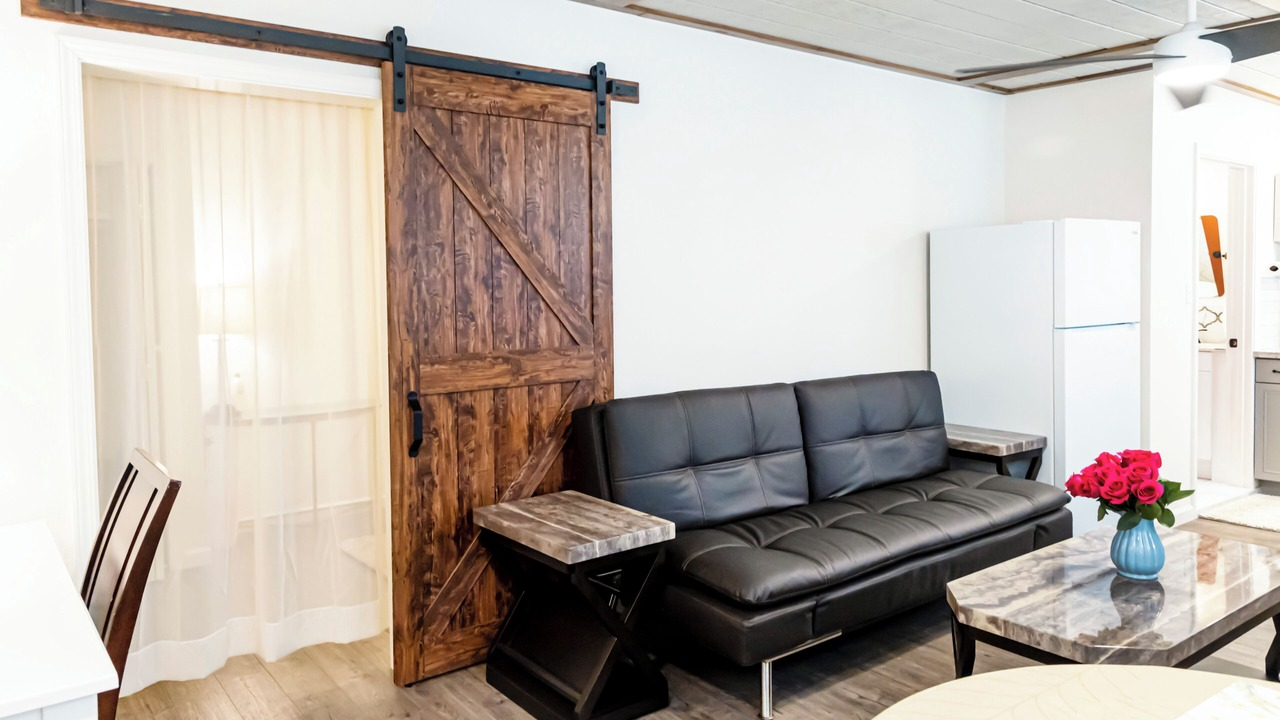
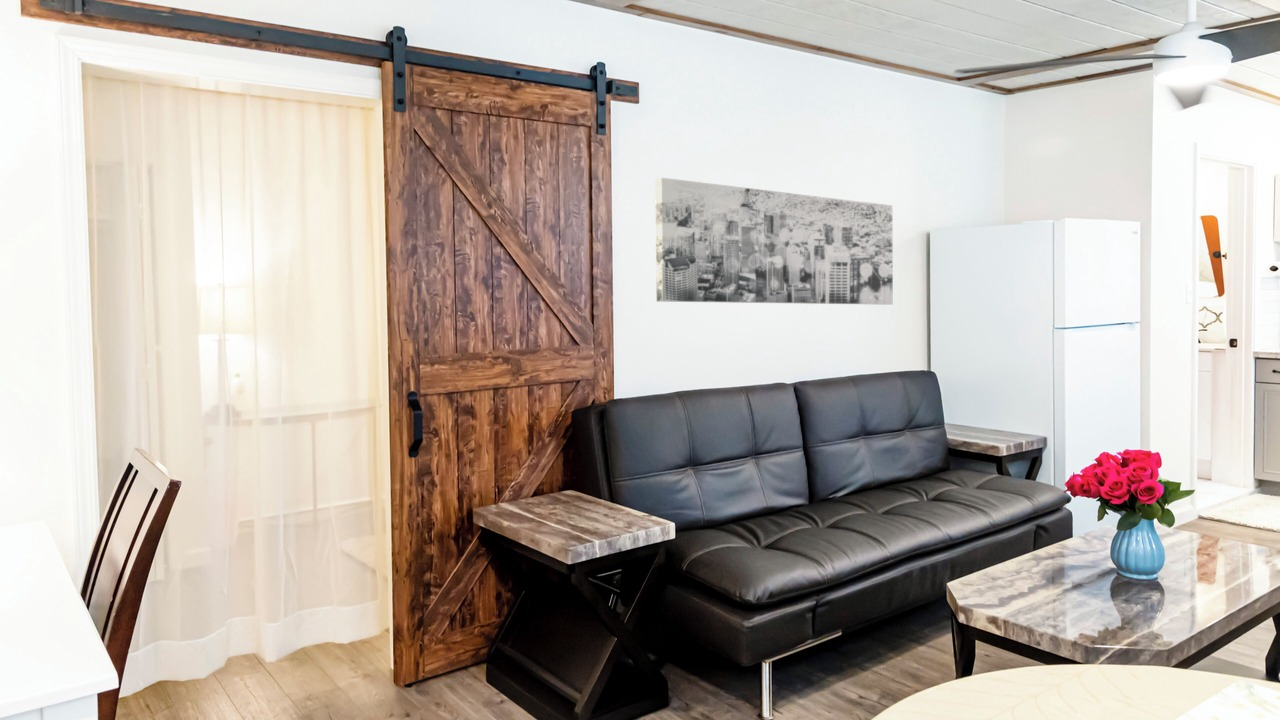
+ wall art (786, 248)
